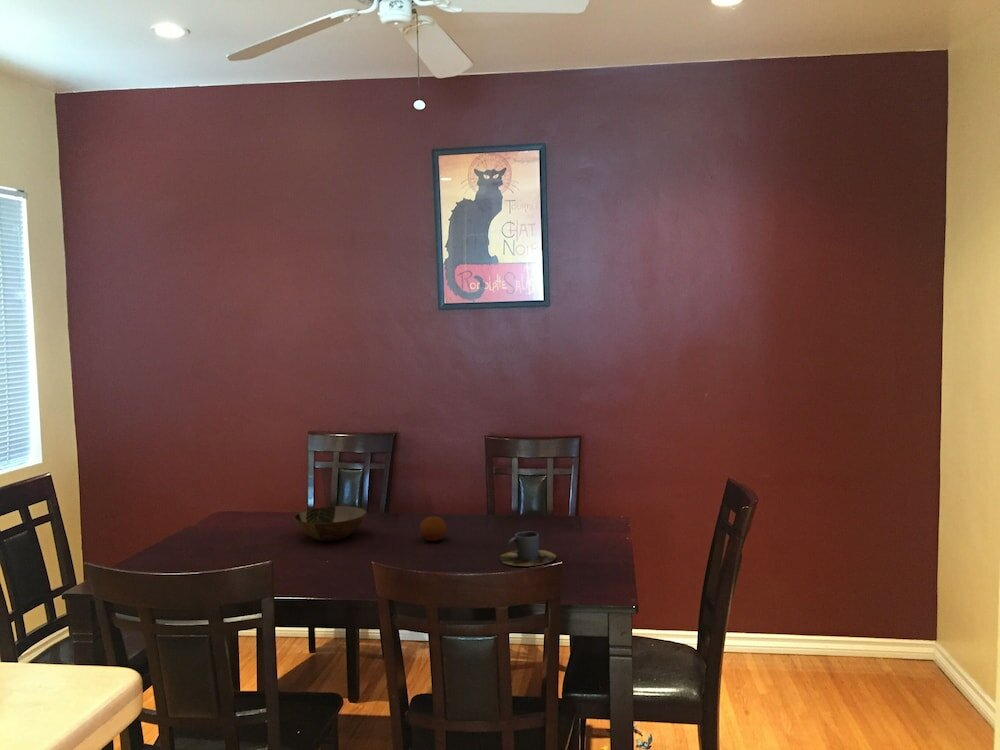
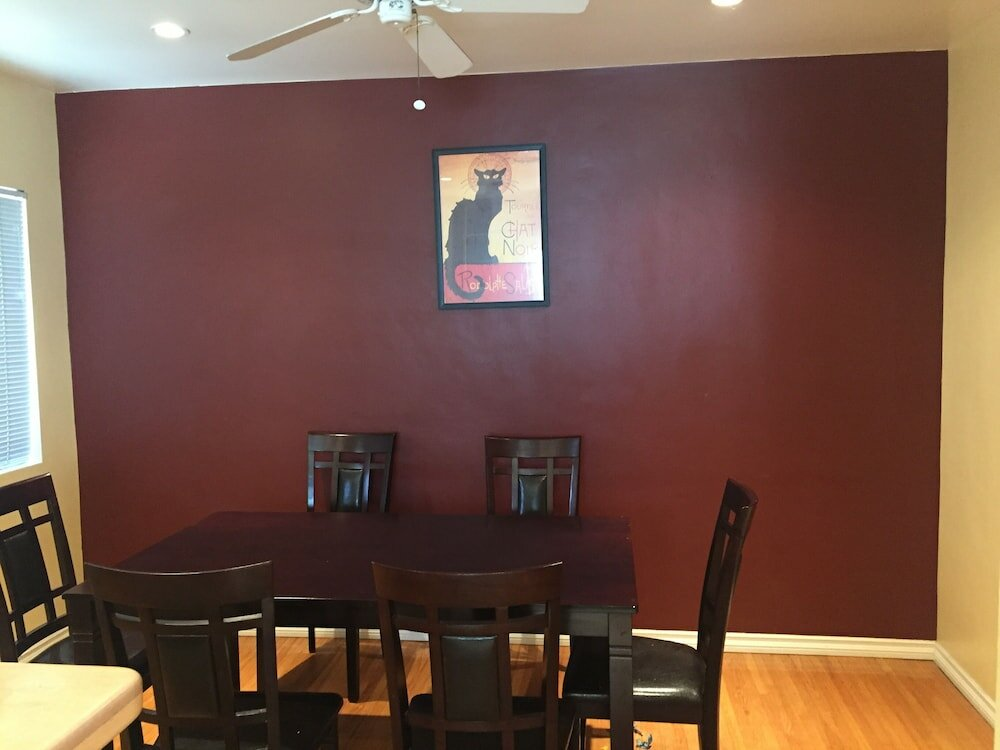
- bowl (331, 525)
- fruit (433, 528)
- cup (527, 546)
